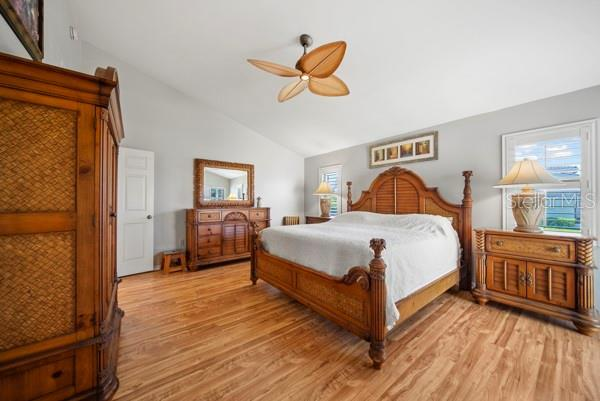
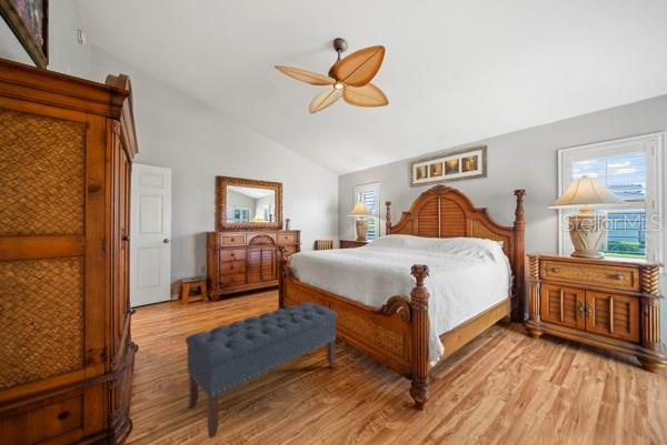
+ bench (270, 351)
